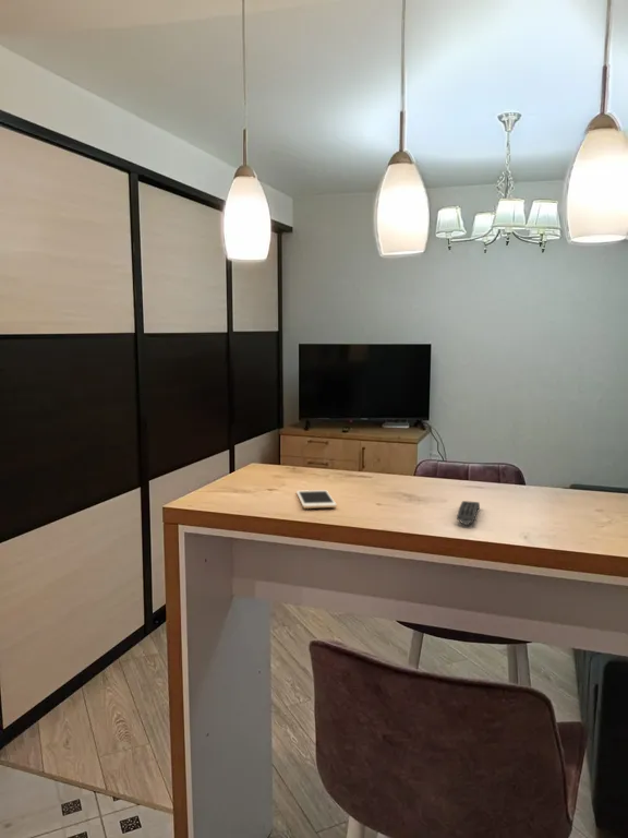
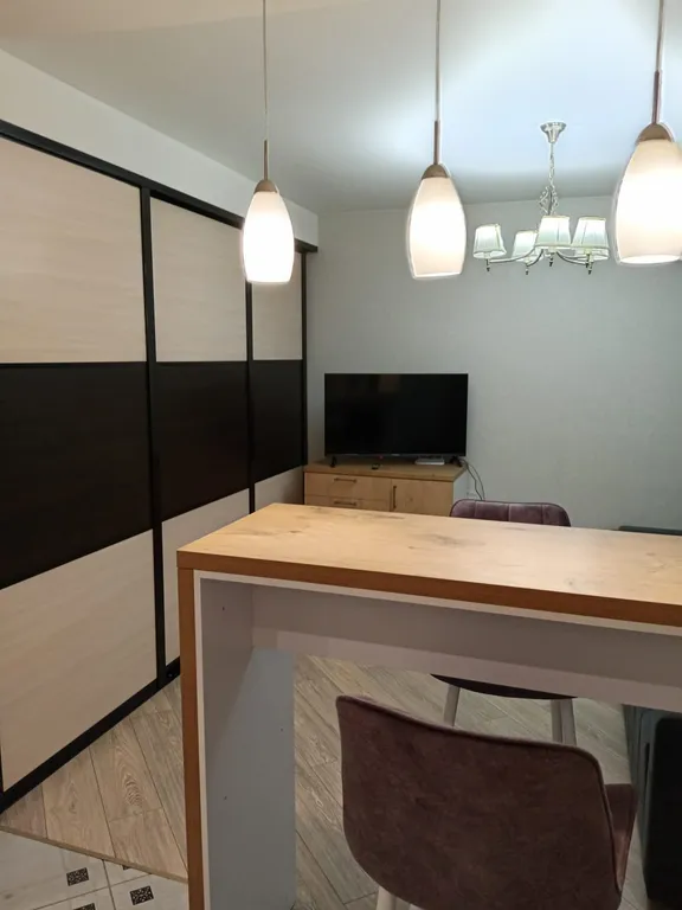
- cell phone (315, 498)
- remote control (468, 511)
